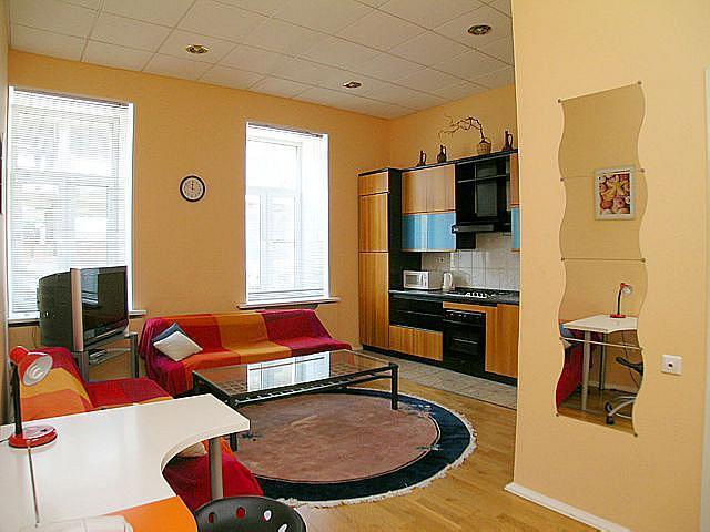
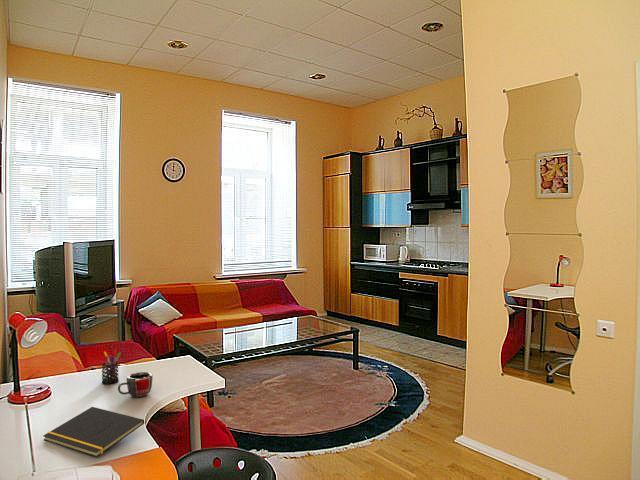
+ notepad (94, 429)
+ pen holder (112, 365)
+ mug (135, 385)
